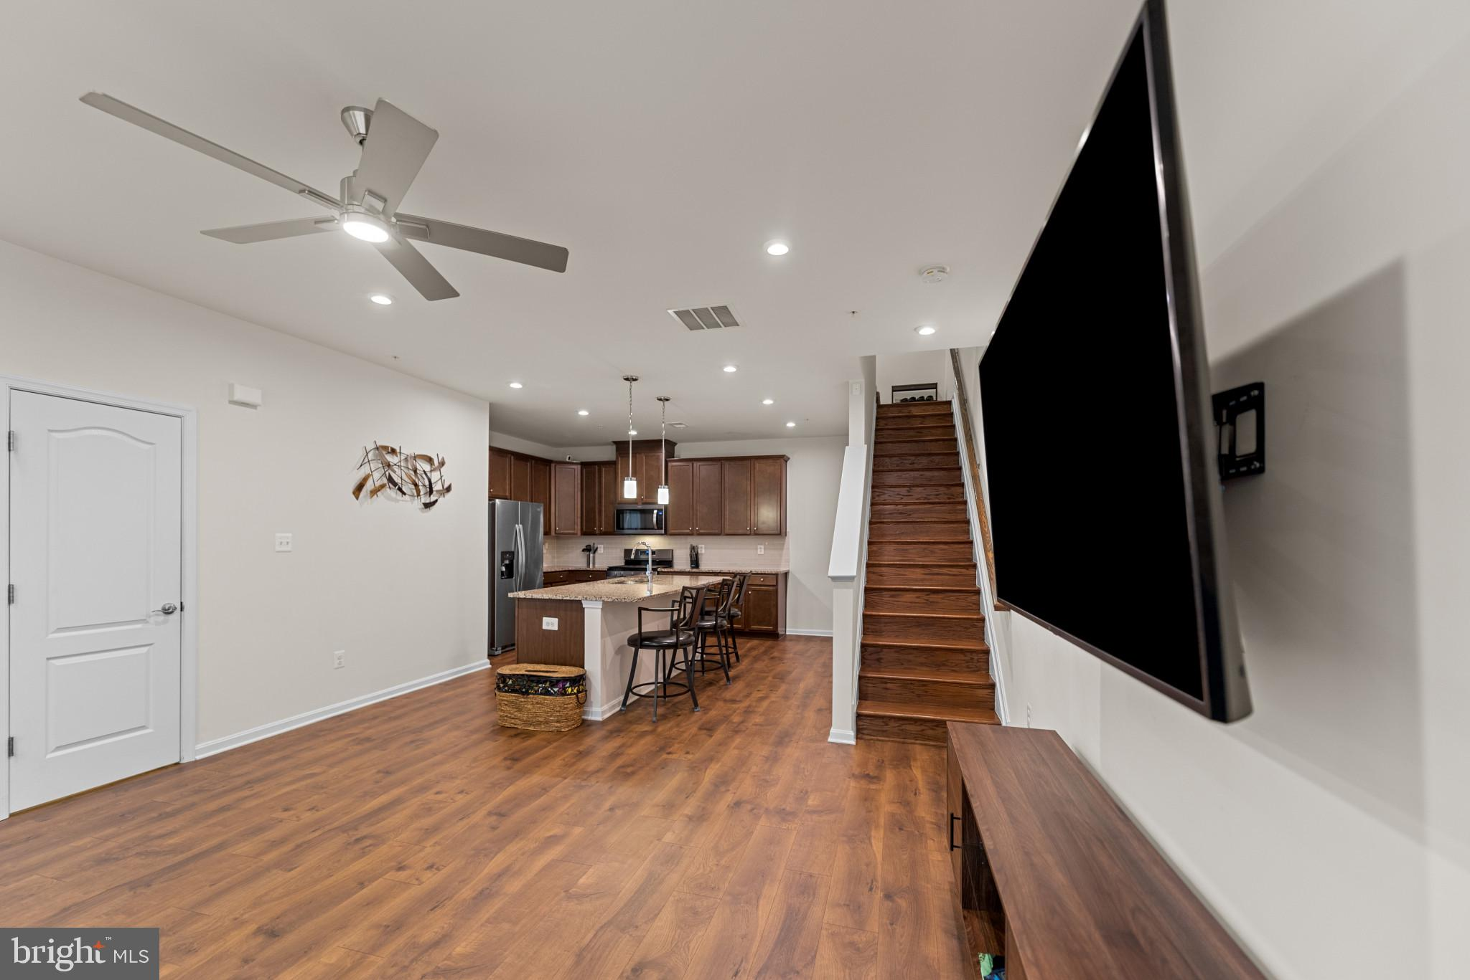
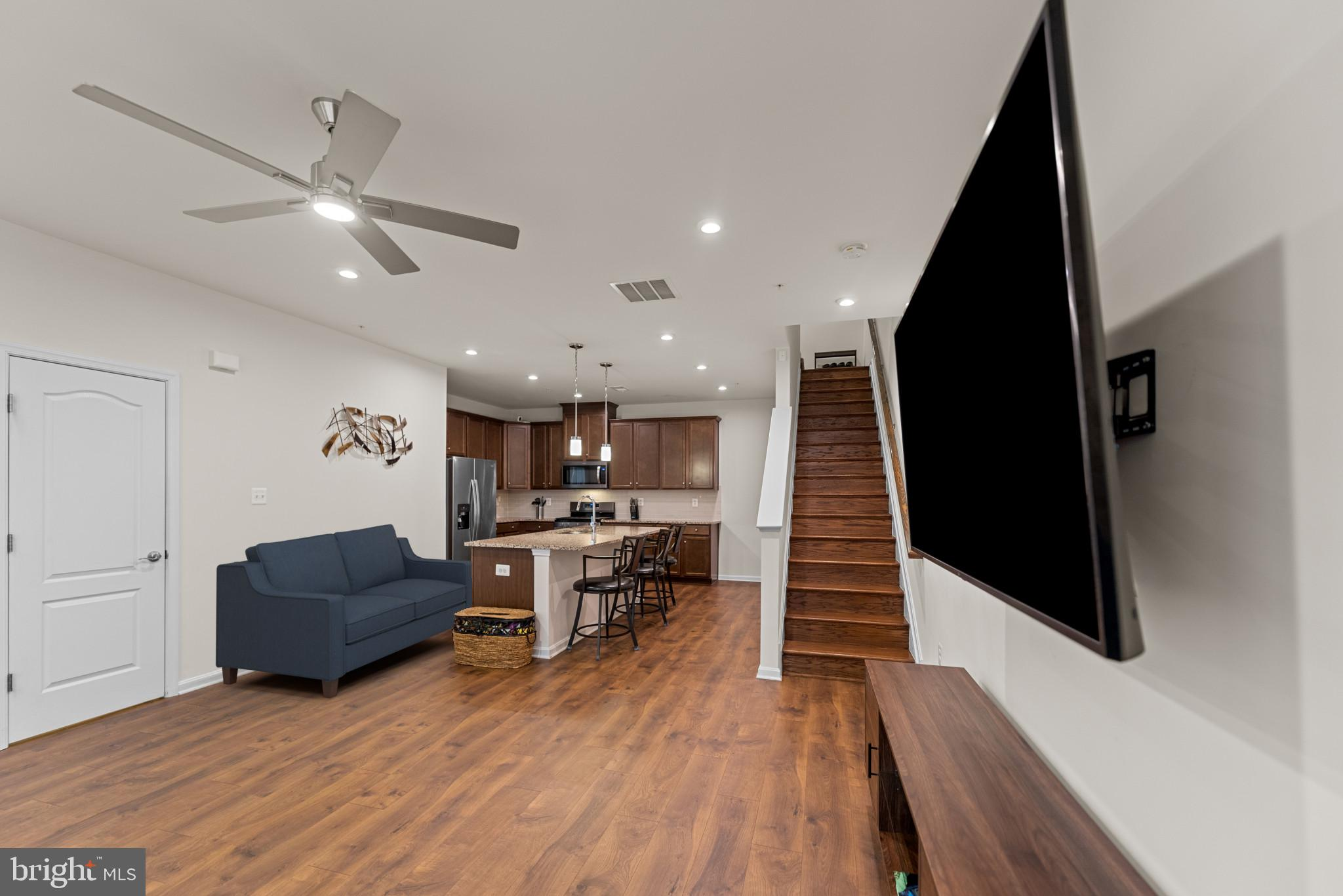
+ sofa (363, 596)
